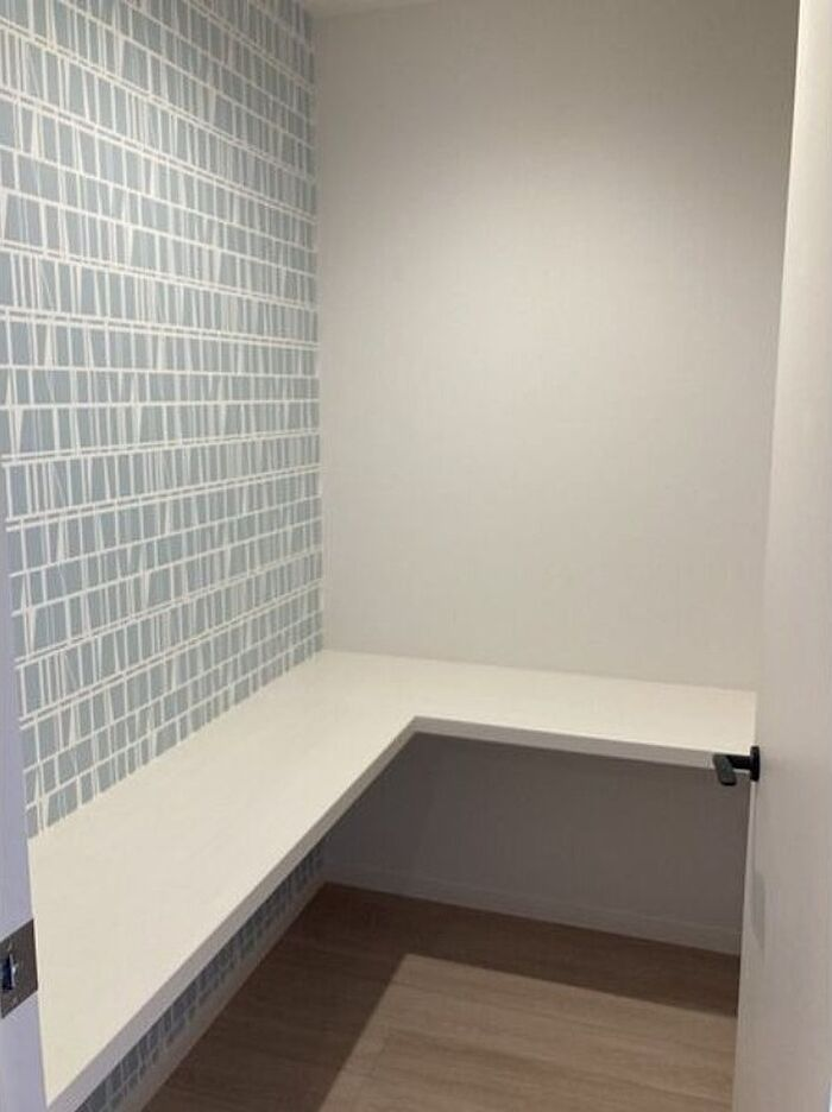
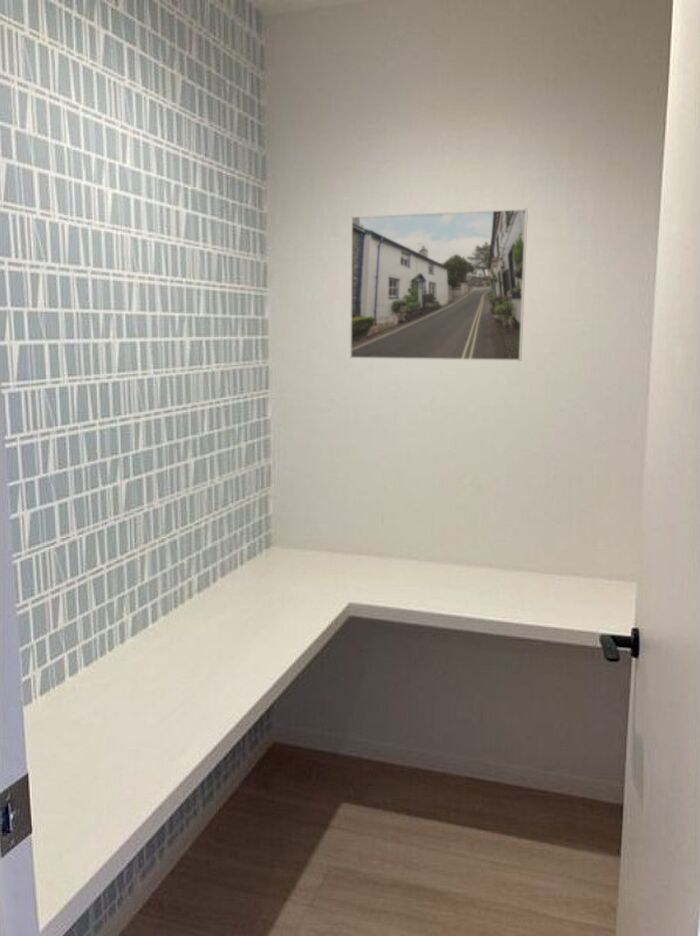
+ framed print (435, 287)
